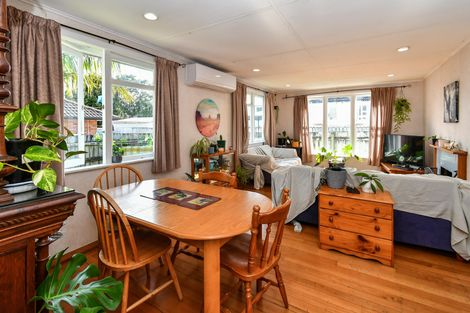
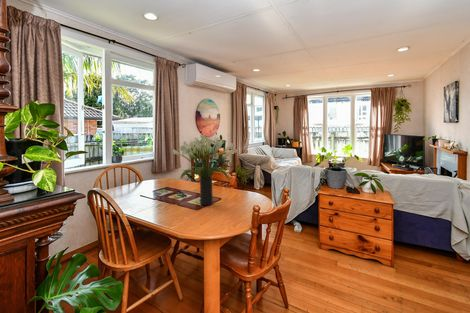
+ potted plant (206, 169)
